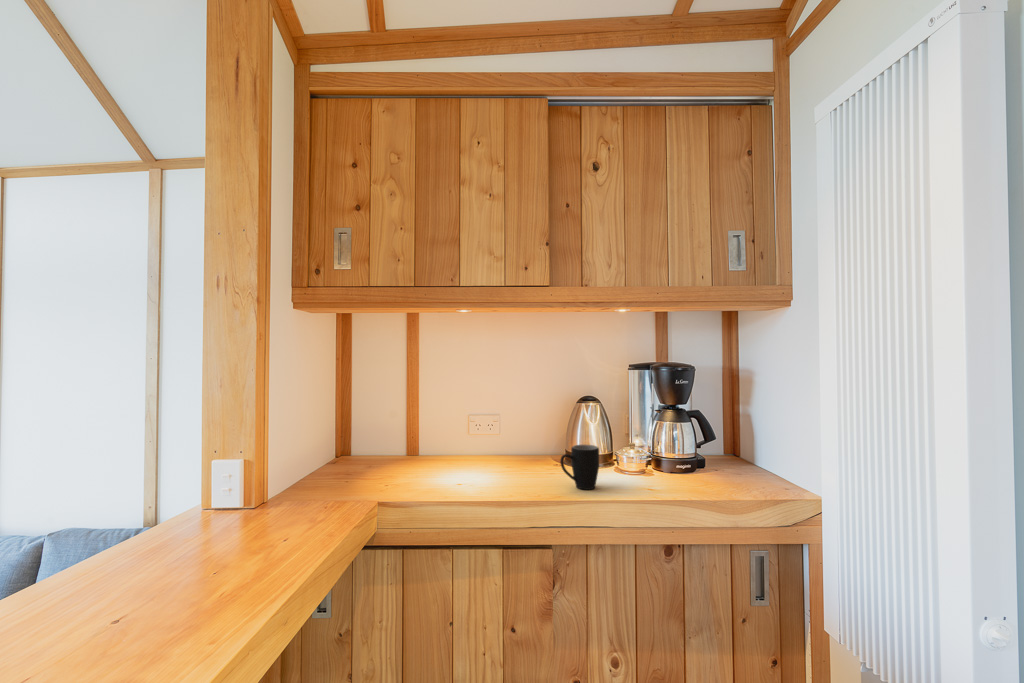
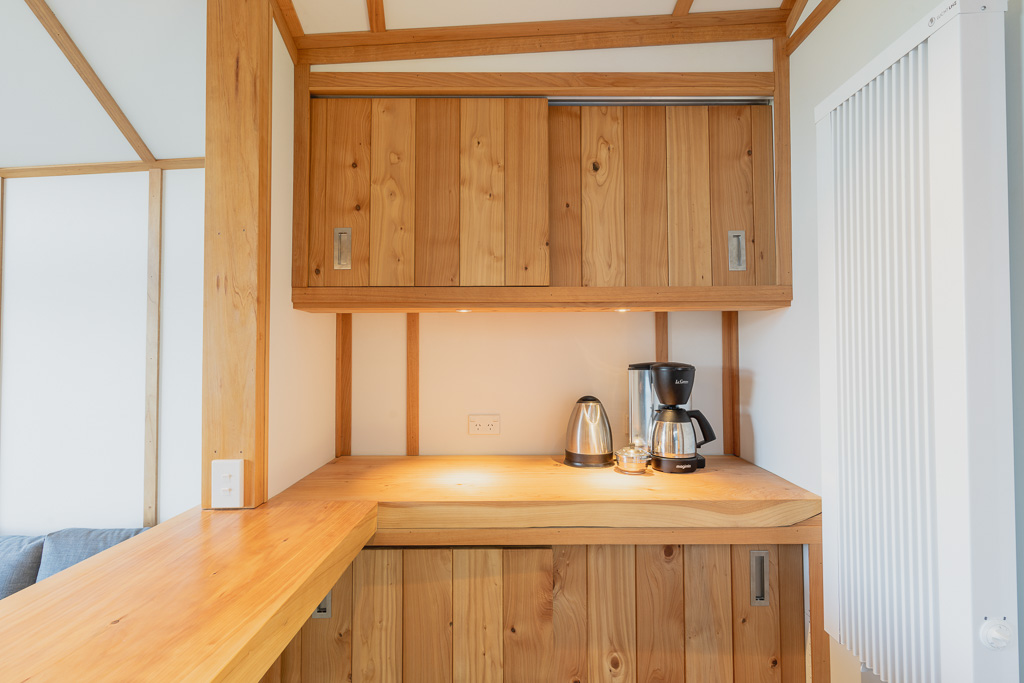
- mug (579, 467)
